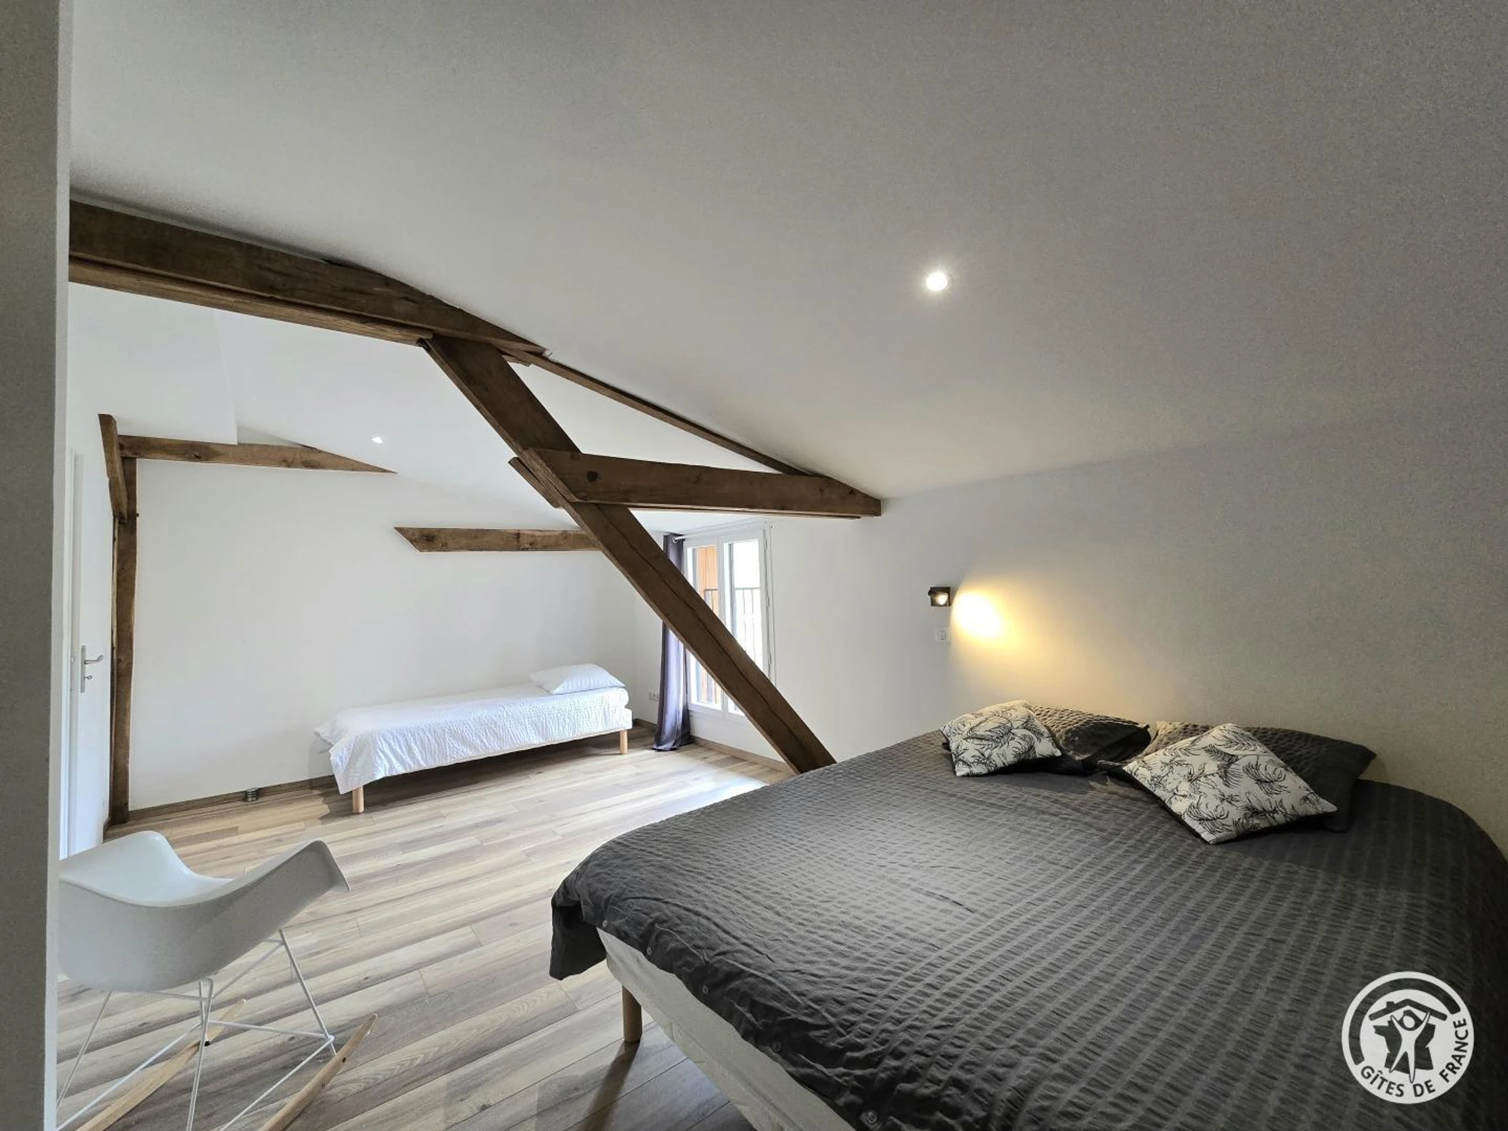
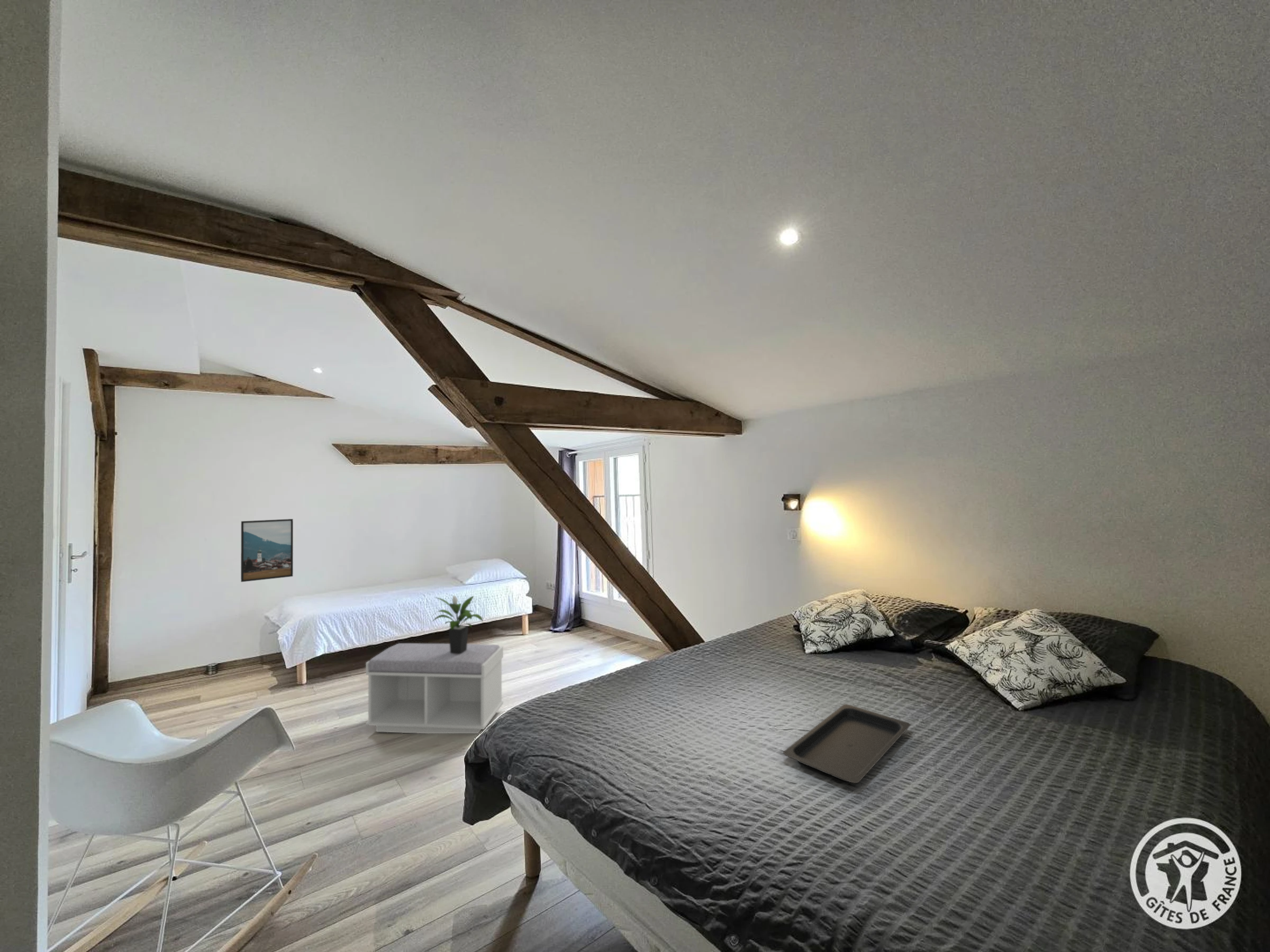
+ potted plant (459, 623)
+ bench (437, 686)
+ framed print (267, 550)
+ serving tray (850, 742)
